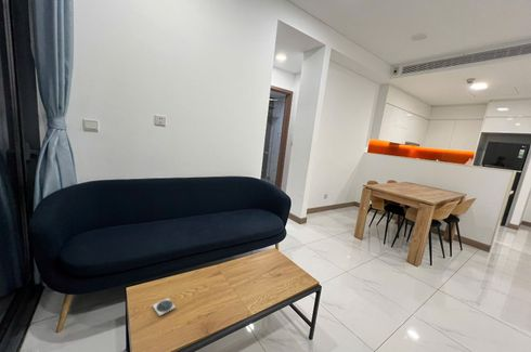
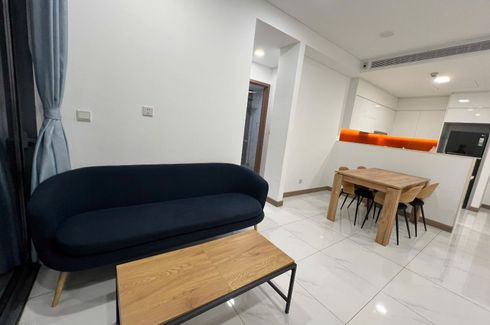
- coaster (164, 307)
